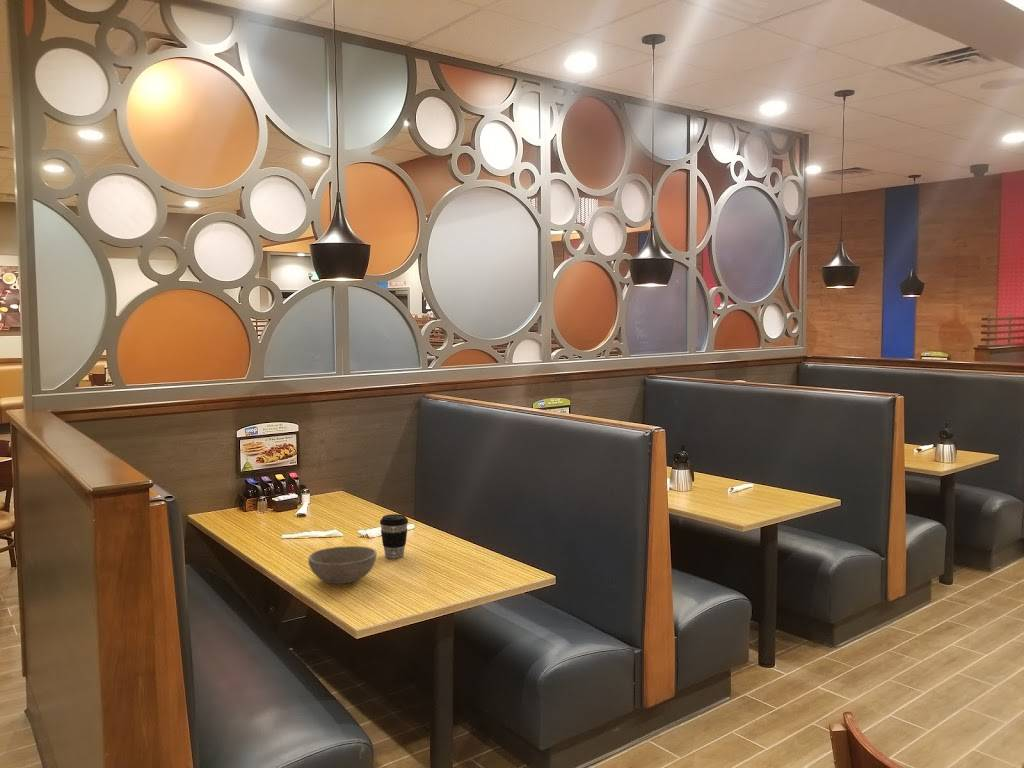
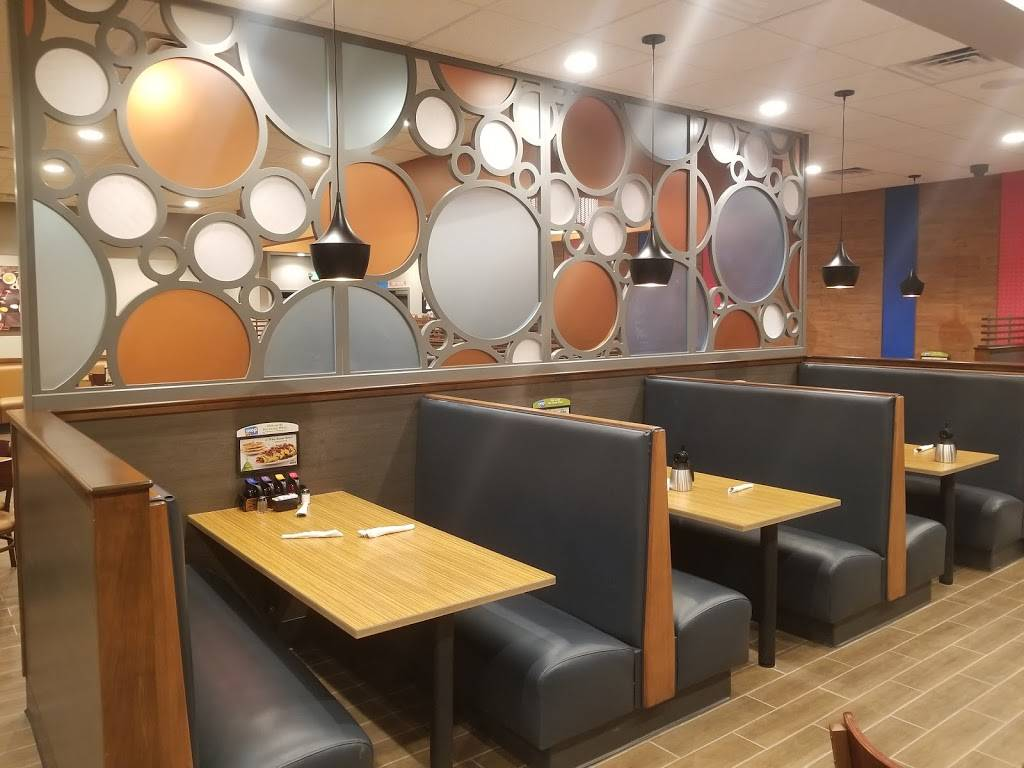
- coffee cup (394, 536)
- bowl (342, 567)
